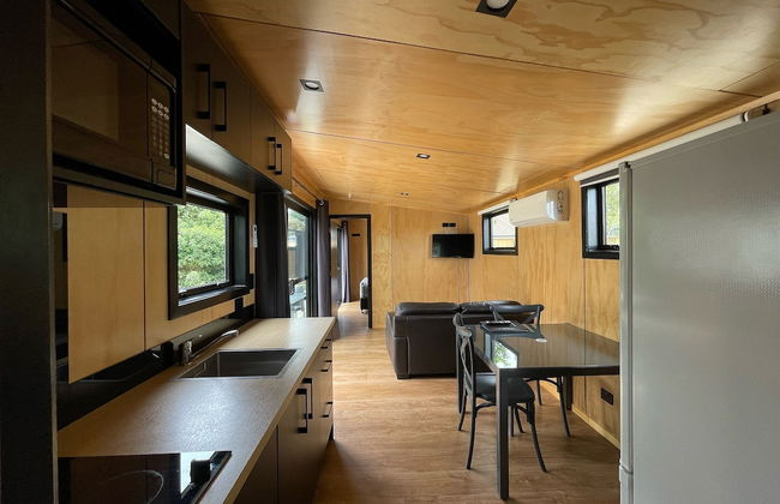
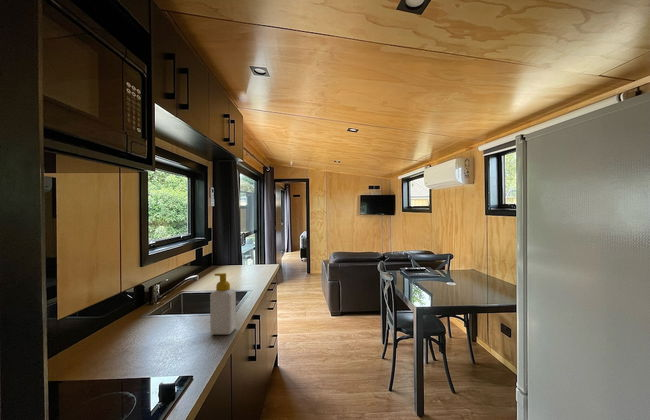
+ soap bottle (223, 302)
